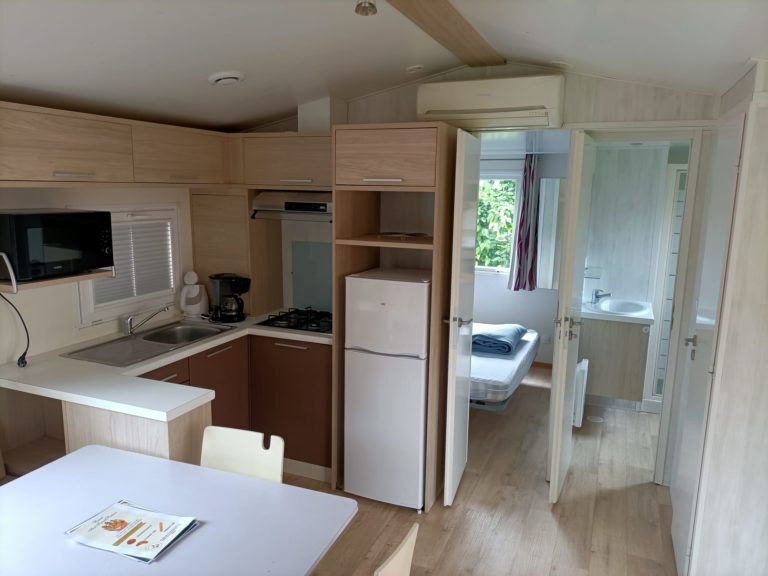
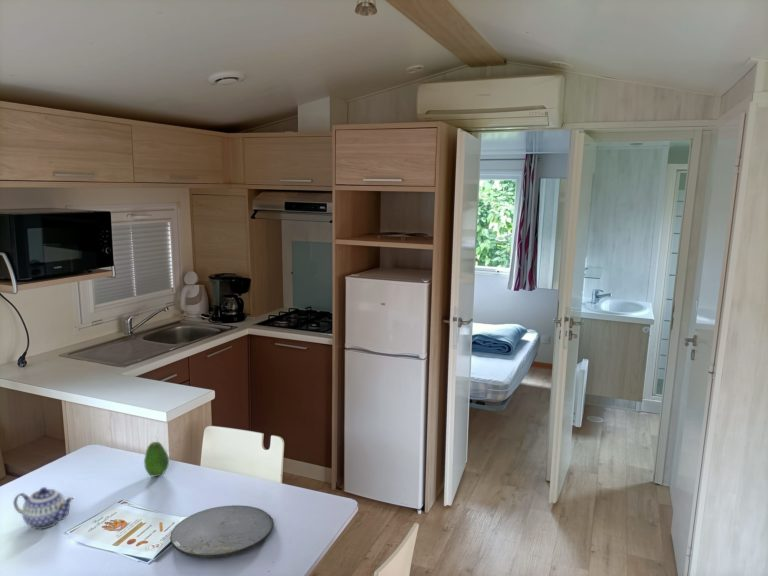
+ plate (223, 529)
+ fruit (156, 458)
+ teapot (44, 505)
